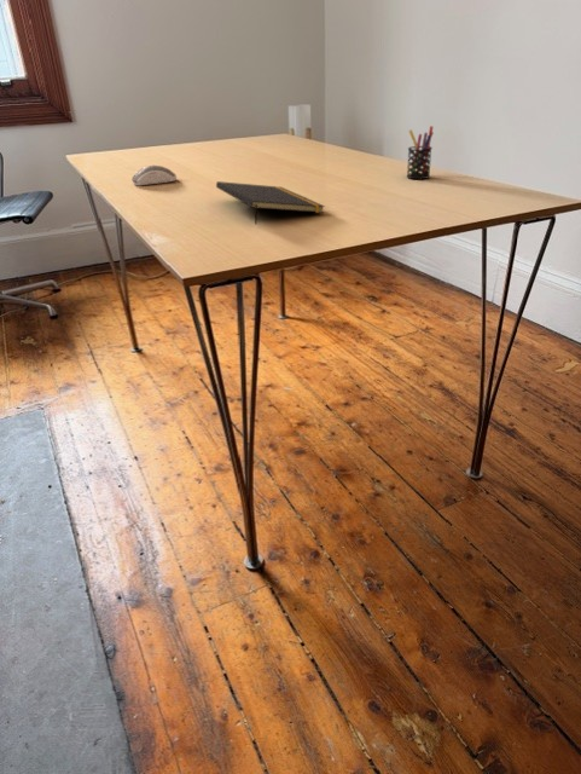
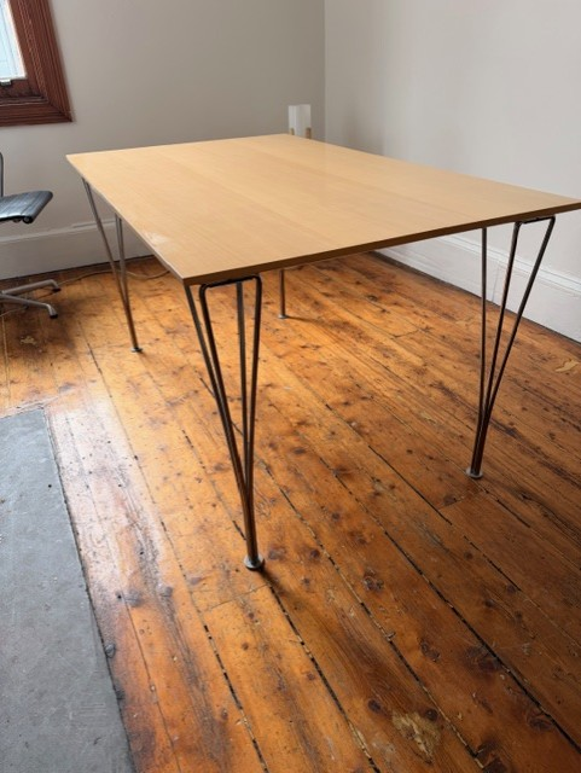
- pen holder (422, 151)
- notepad (267, 196)
- computer mouse (153, 173)
